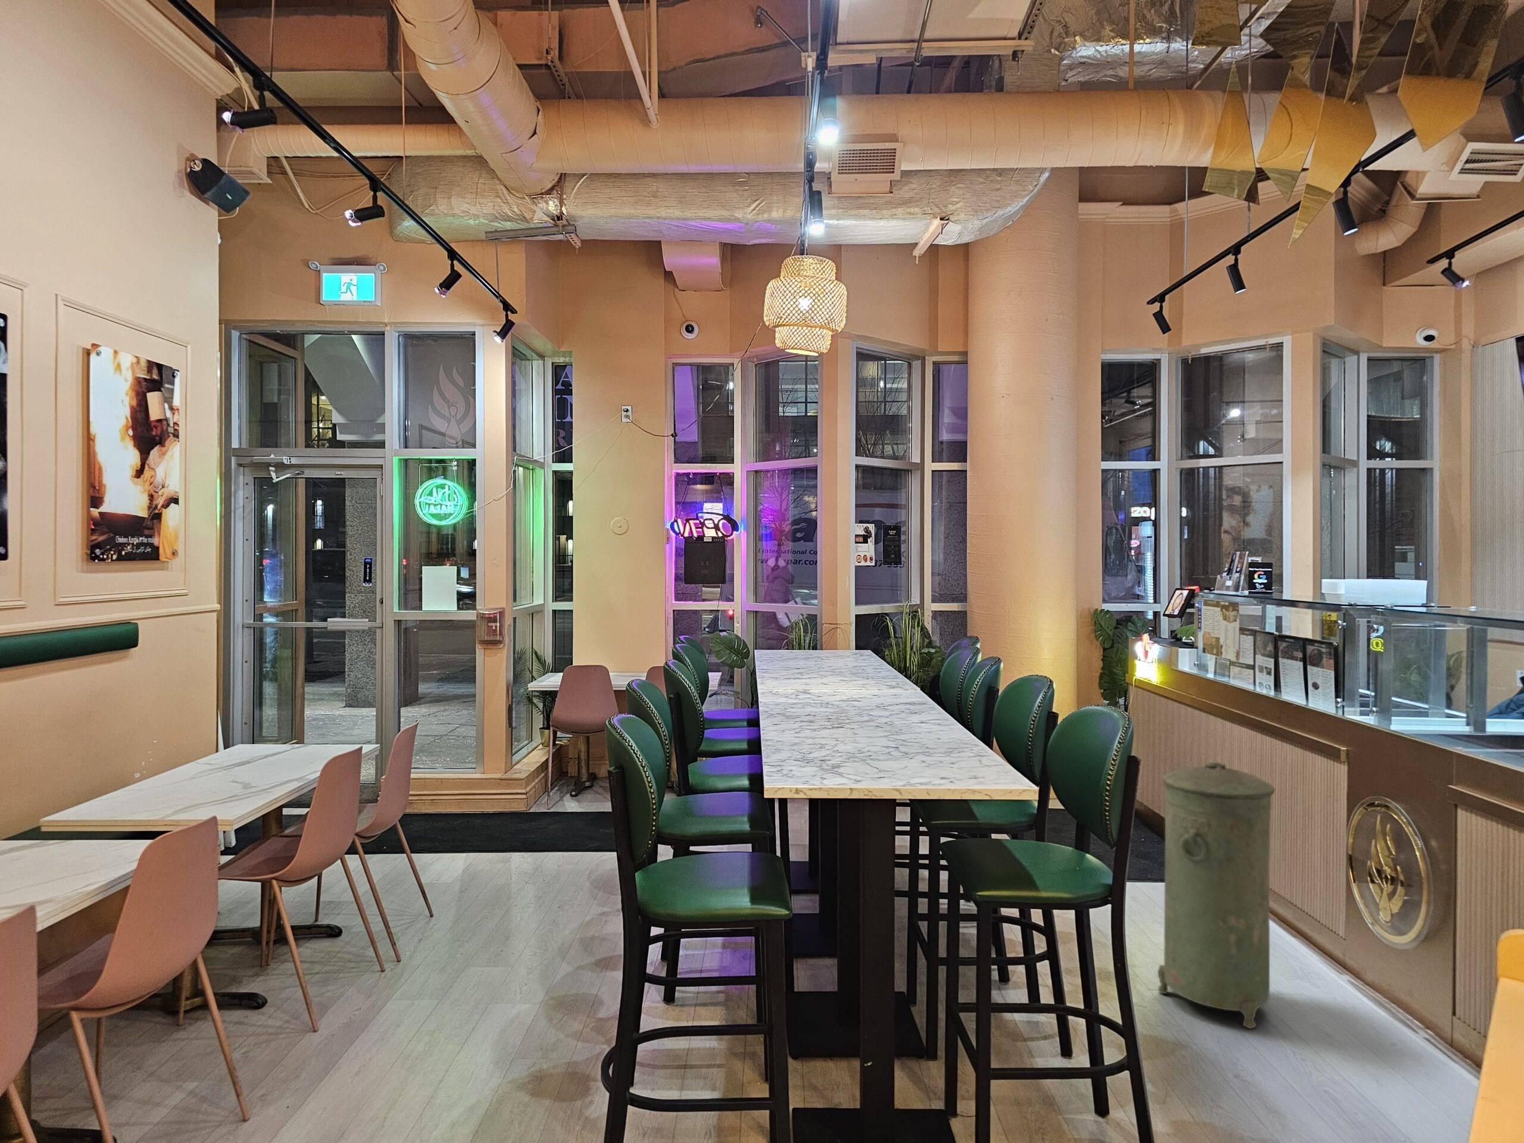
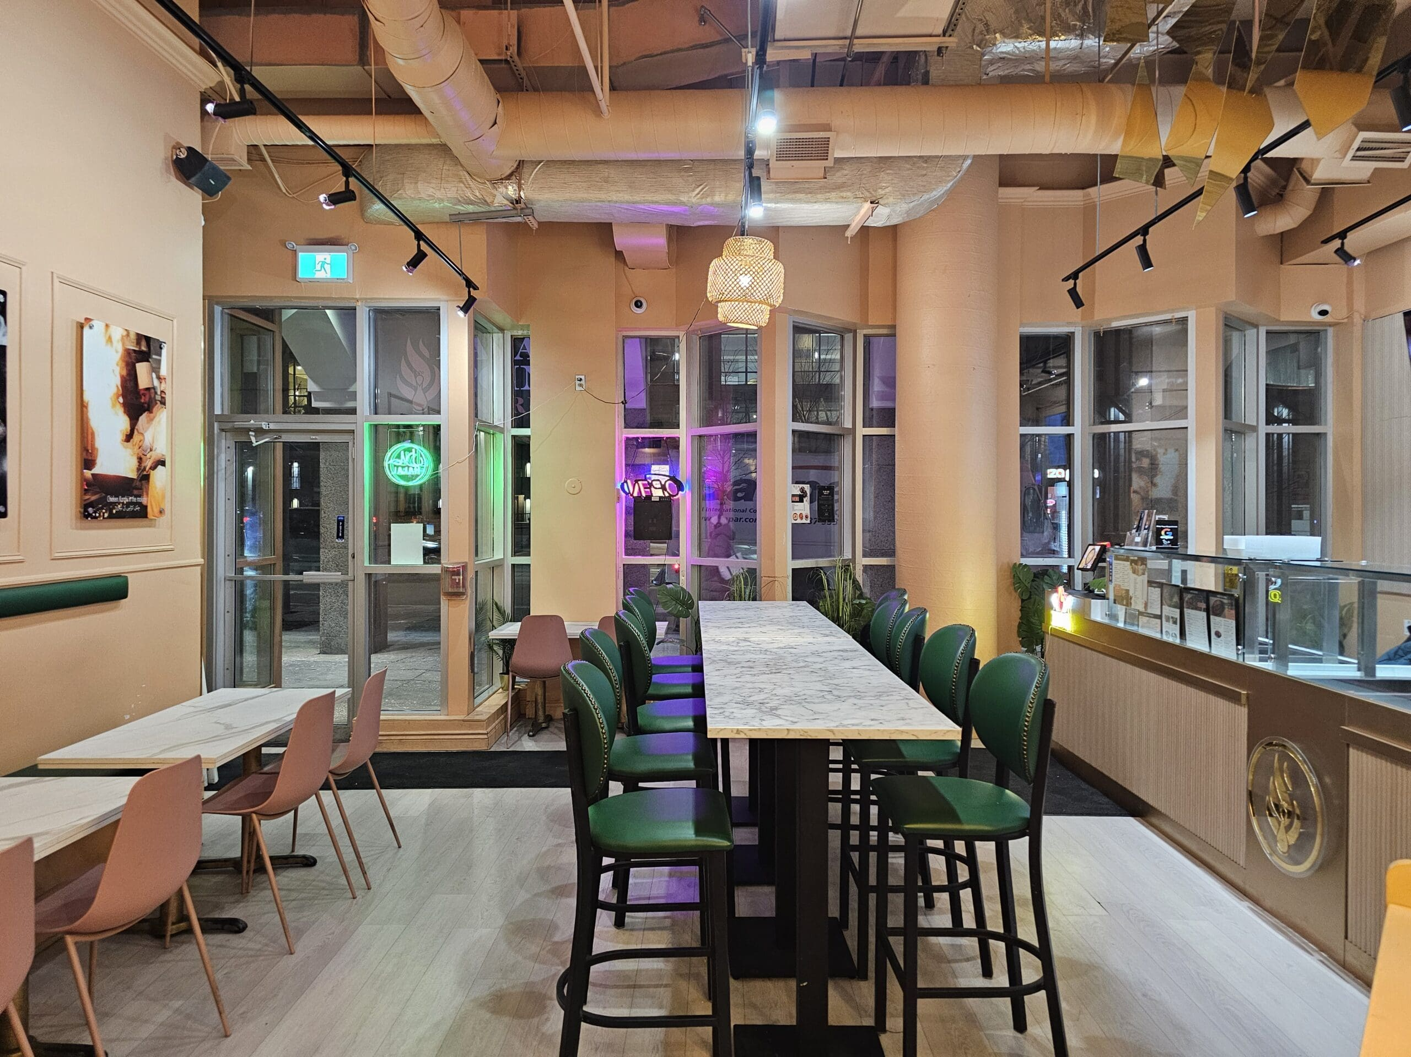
- trash can (1217, 881)
